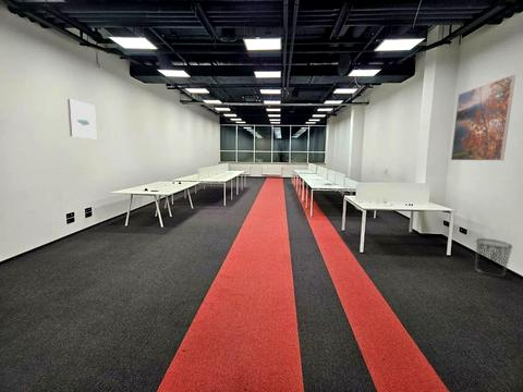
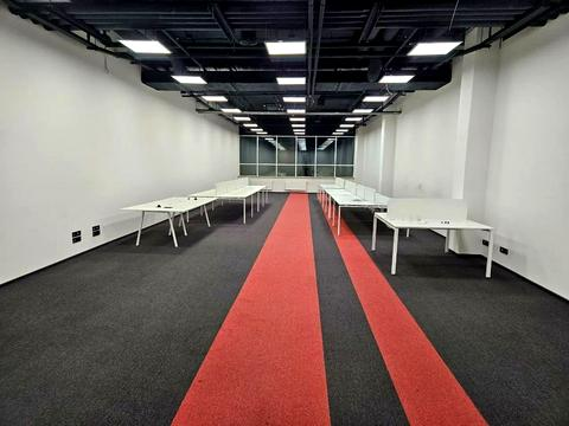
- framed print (478, 123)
- waste bin (491, 257)
- wall art (83, 120)
